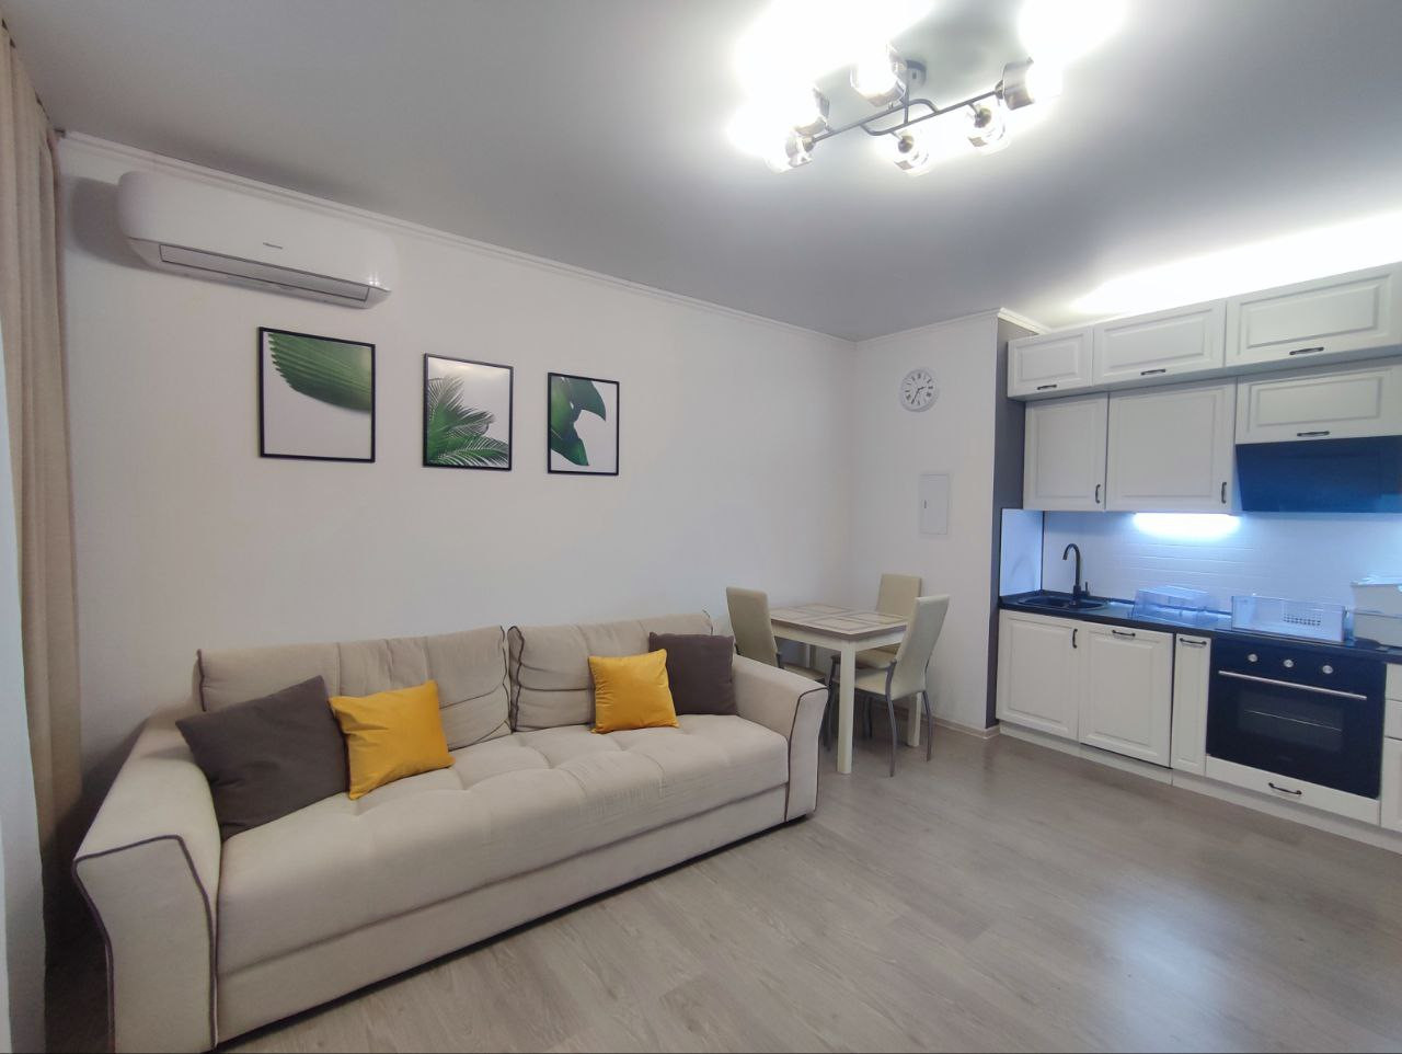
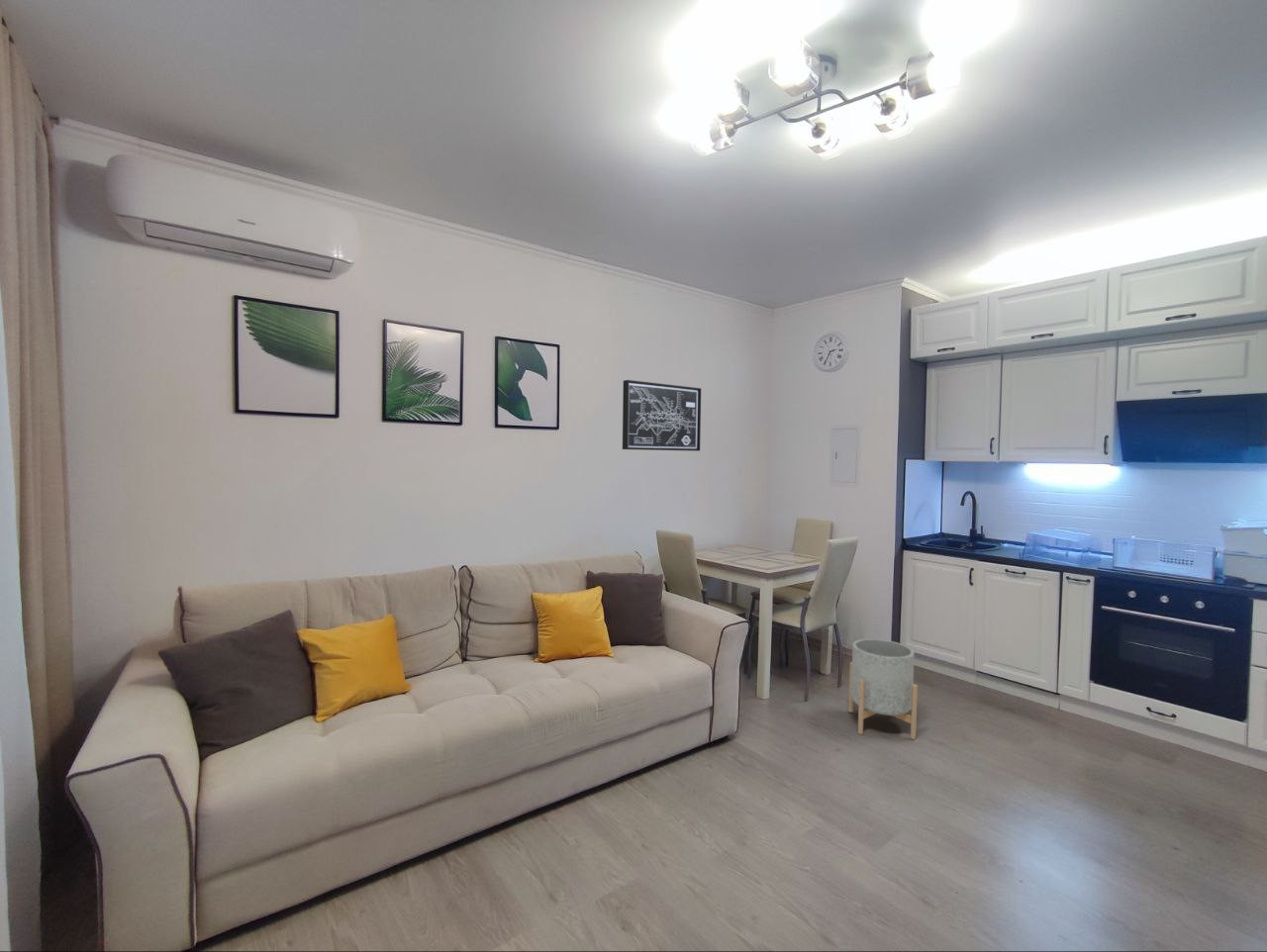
+ planter (881, 686)
+ wall art (663, 417)
